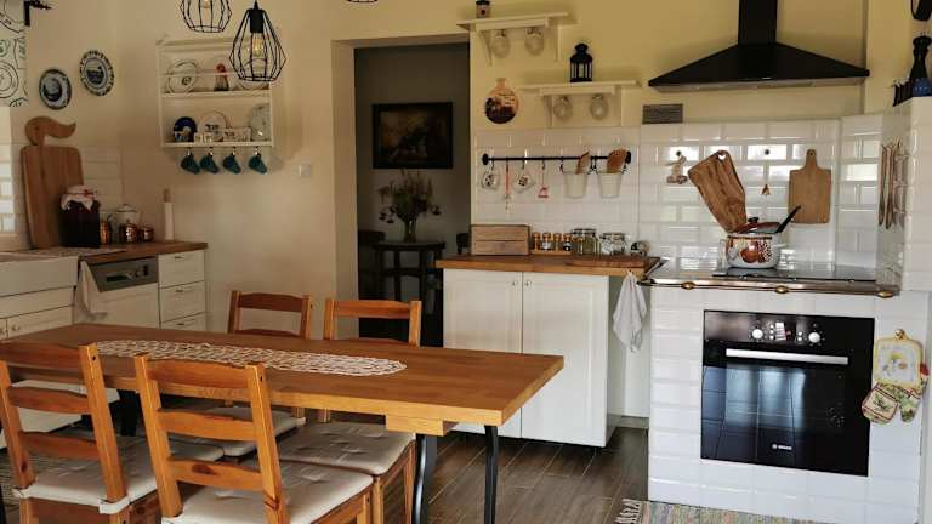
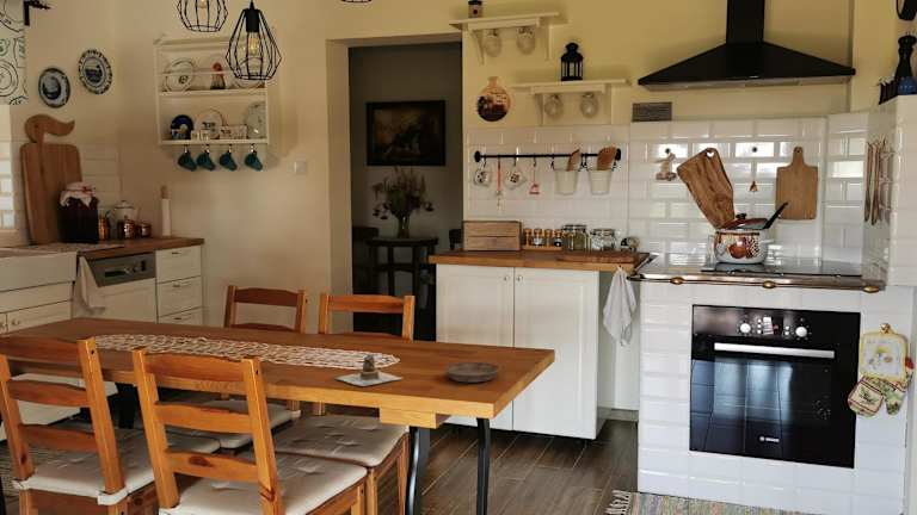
+ saucer (472, 372)
+ teapot (369, 366)
